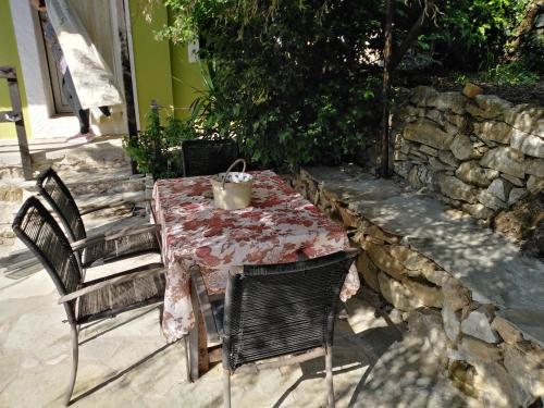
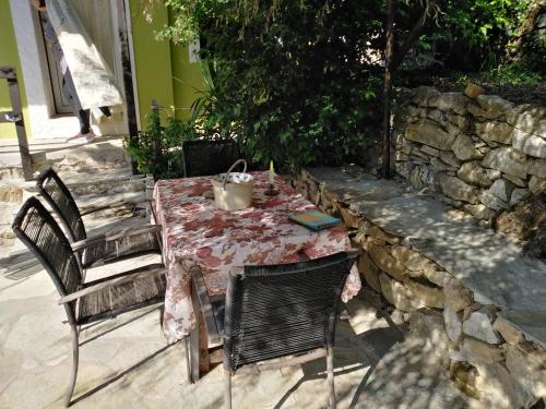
+ candle (273, 177)
+ dish towel (313, 218)
